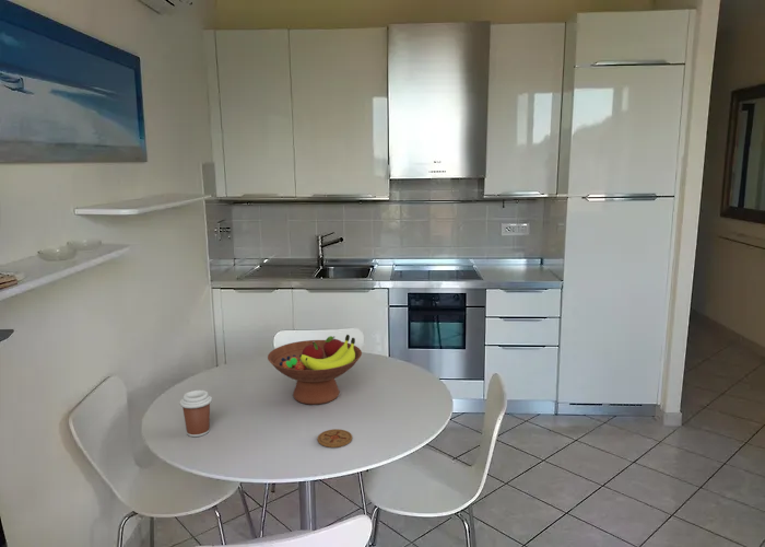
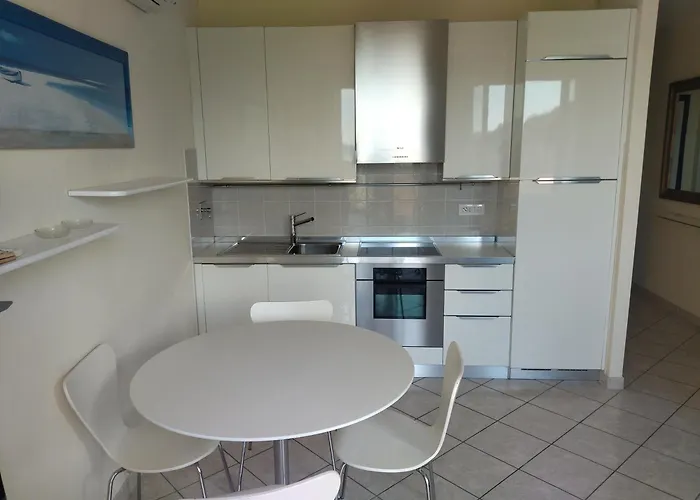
- fruit bowl (315, 366)
- coffee cup (197, 412)
- coaster (334, 438)
